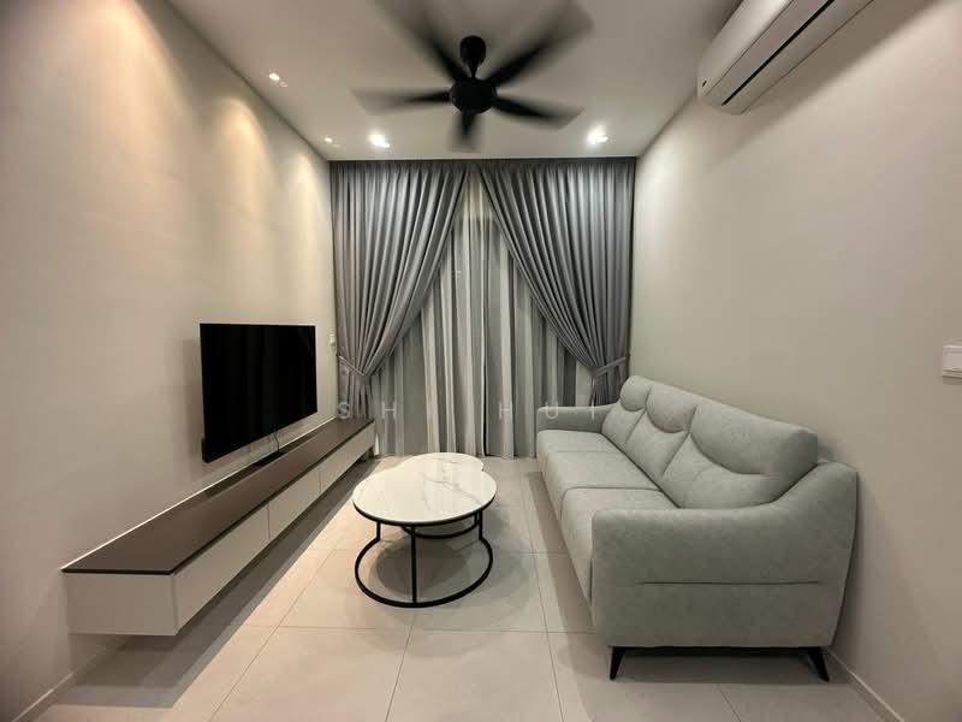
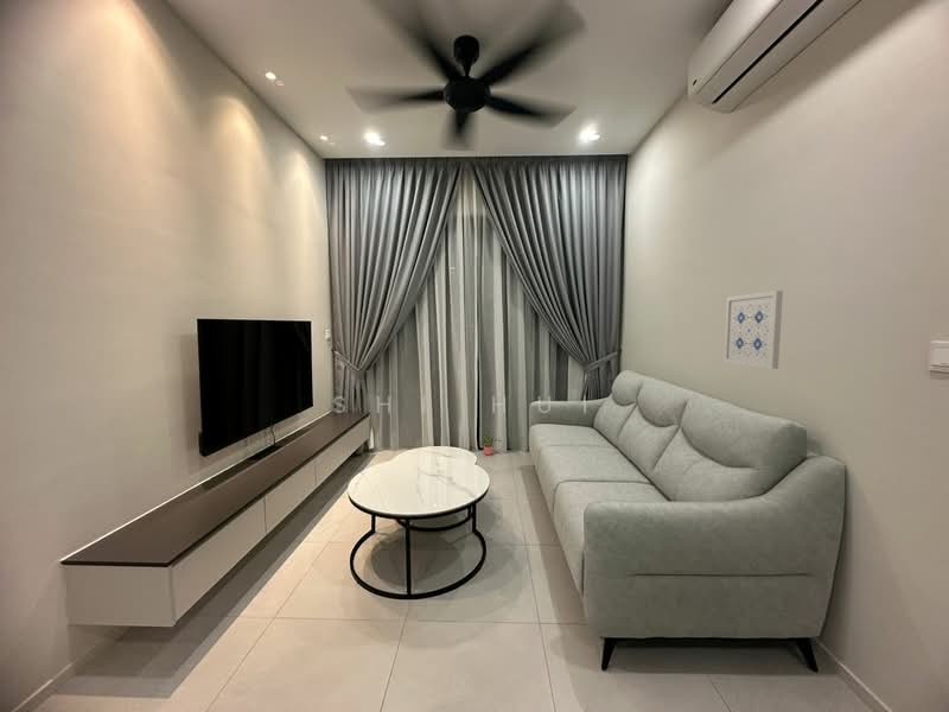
+ wall art (750, 330)
+ potted plant (491, 441)
